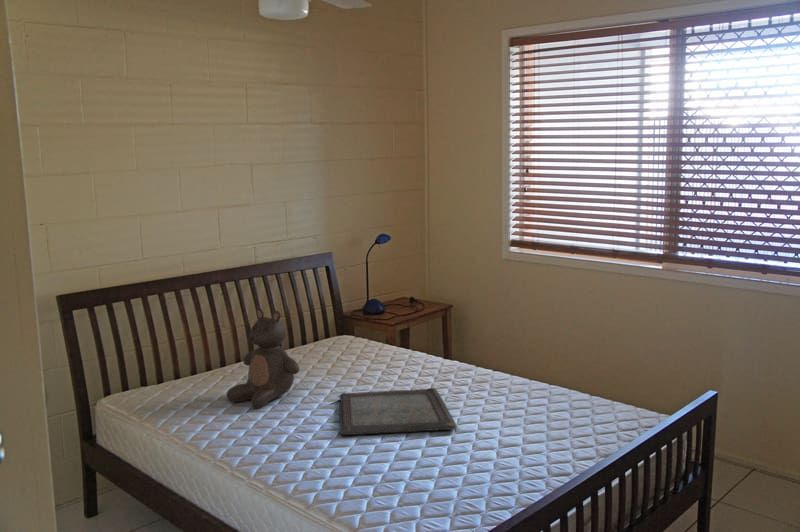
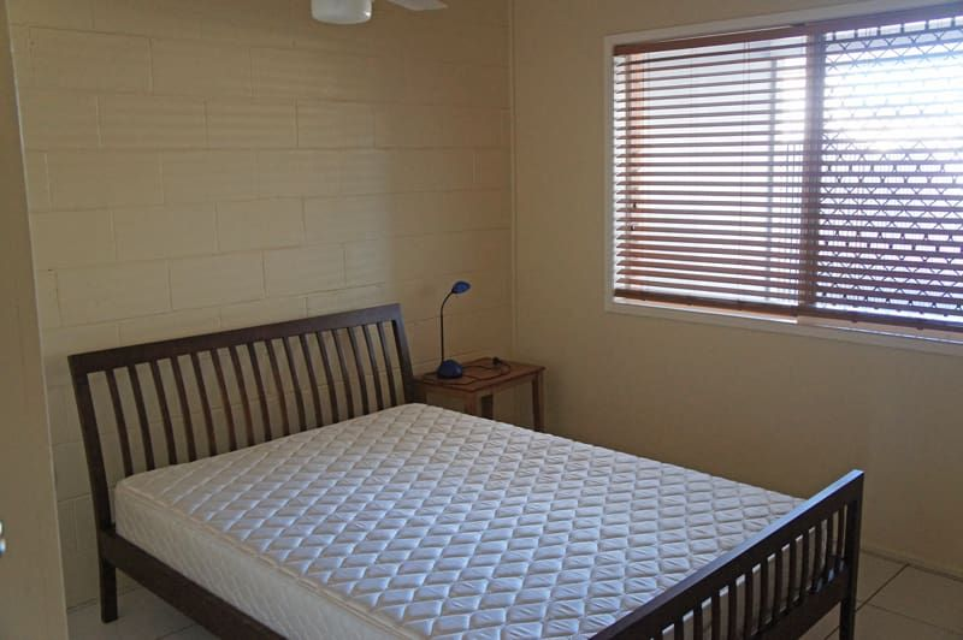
- teddy bear (260, 356)
- serving tray (394, 409)
